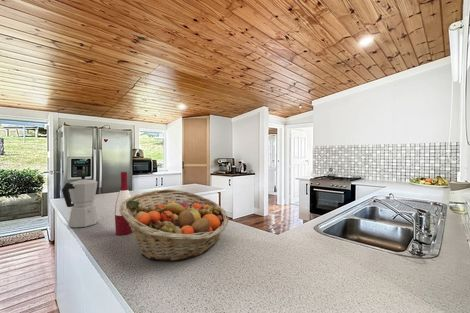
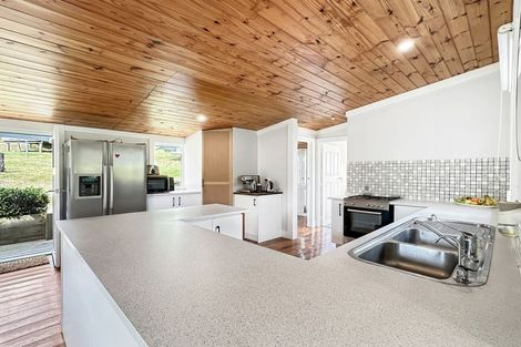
- fruit basket (179, 218)
- alcohol (123, 201)
- moka pot (81, 199)
